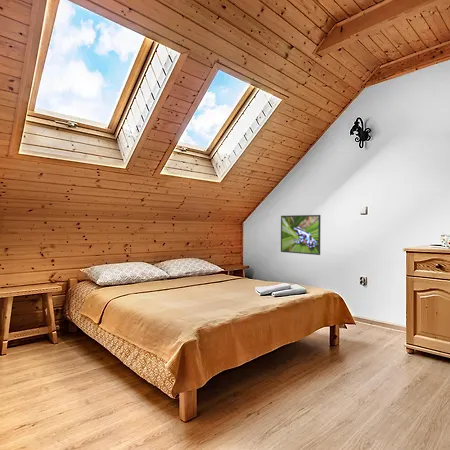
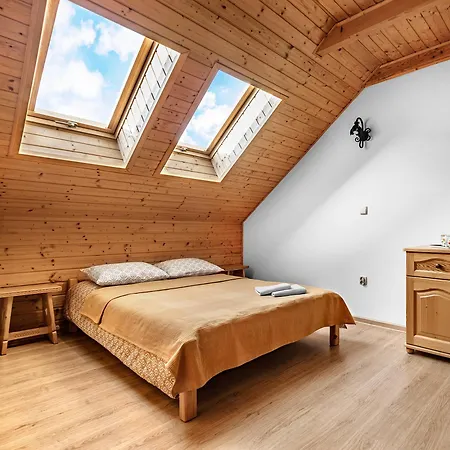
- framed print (299, 234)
